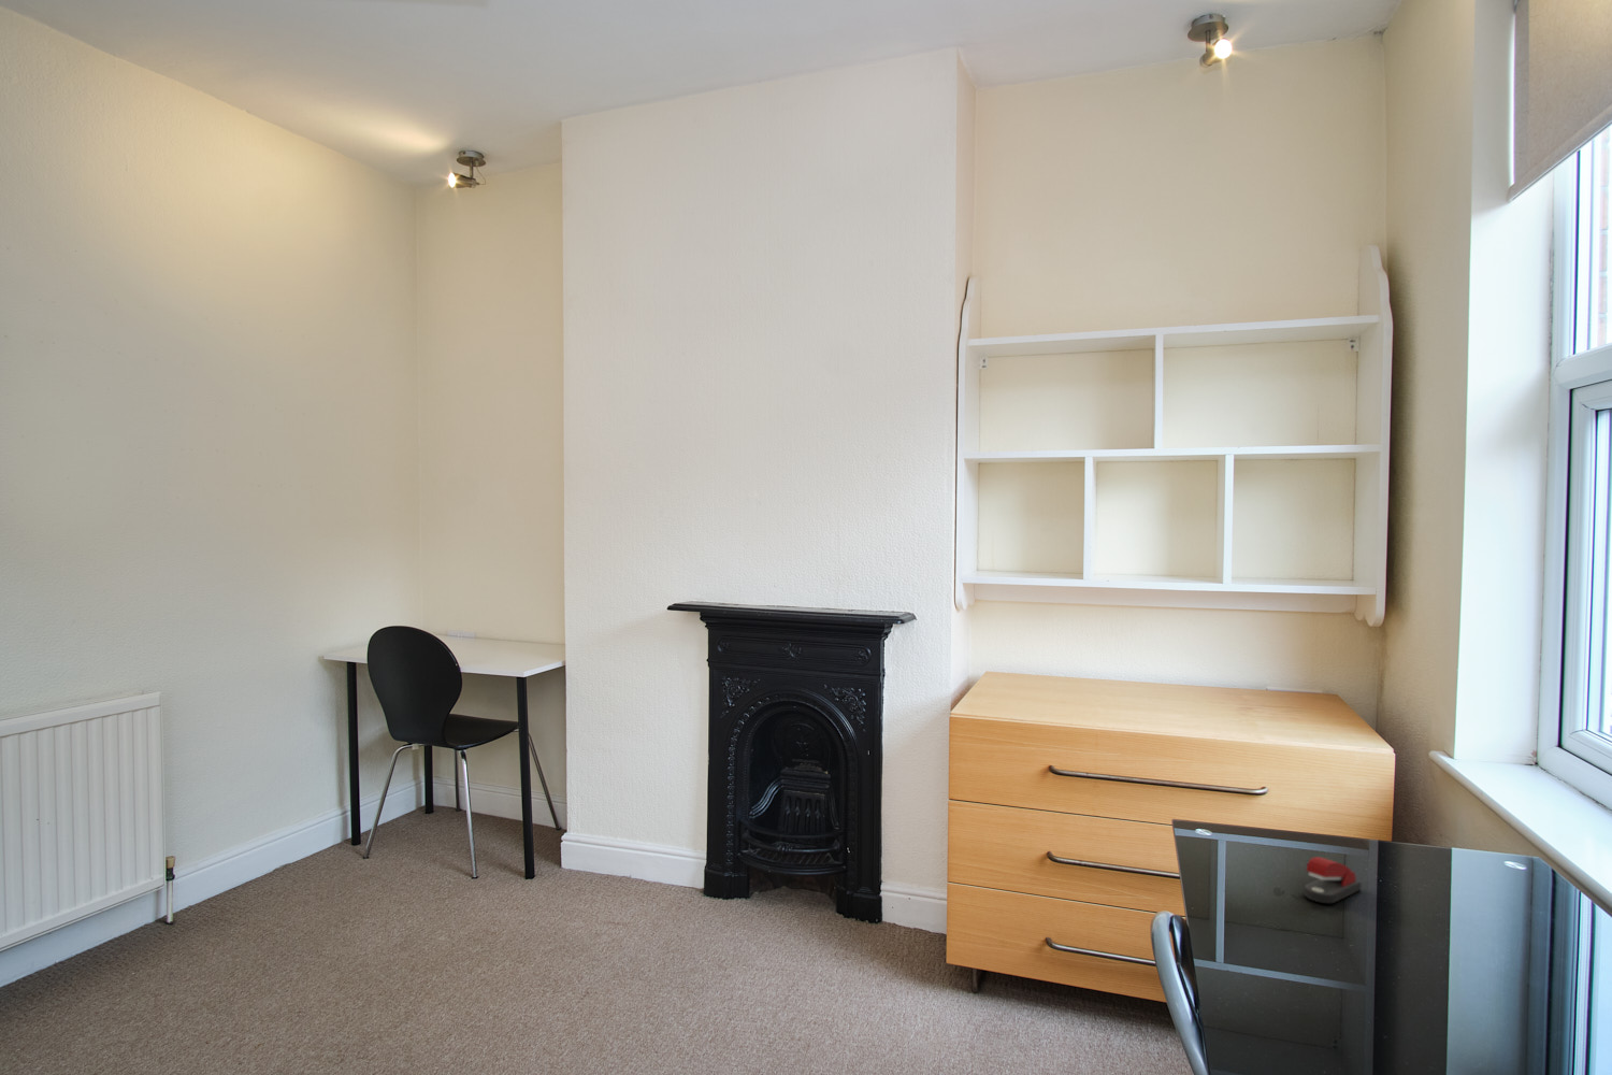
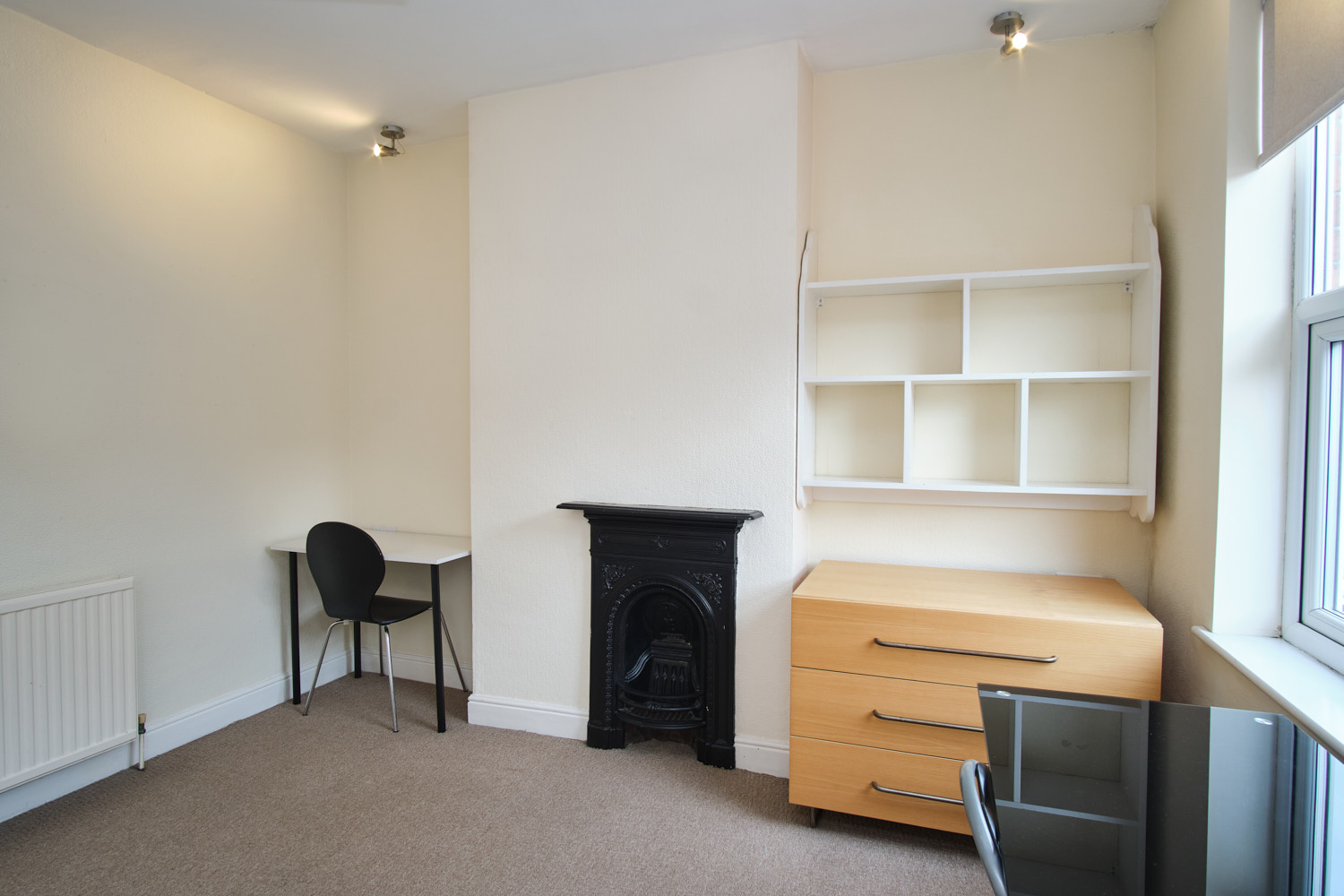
- stapler (1329, 873)
